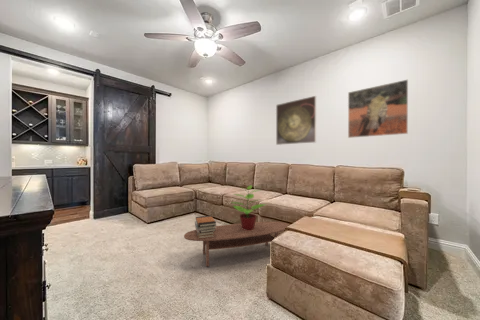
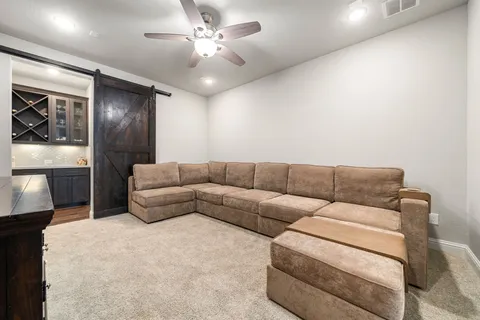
- potted plant (247, 205)
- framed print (375, 111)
- book stack (205, 226)
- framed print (294, 122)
- coffee table (240, 241)
